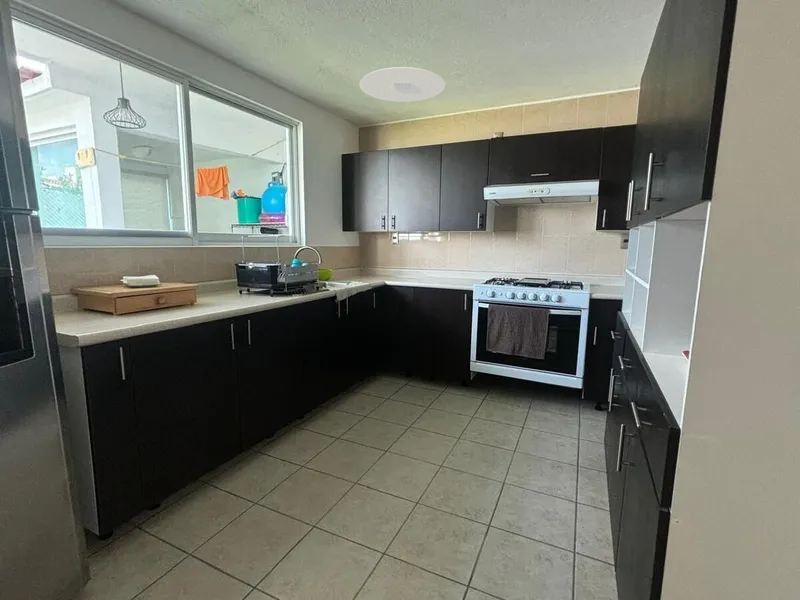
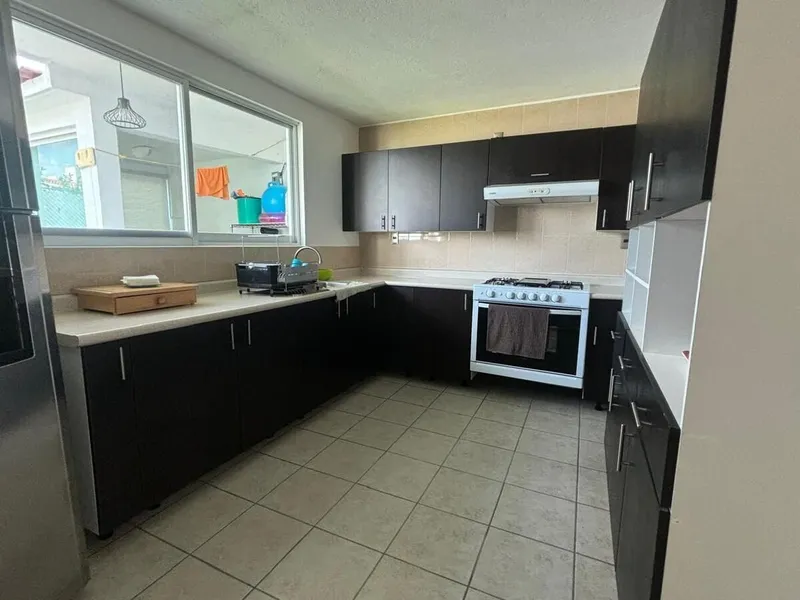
- ceiling light (402, 81)
